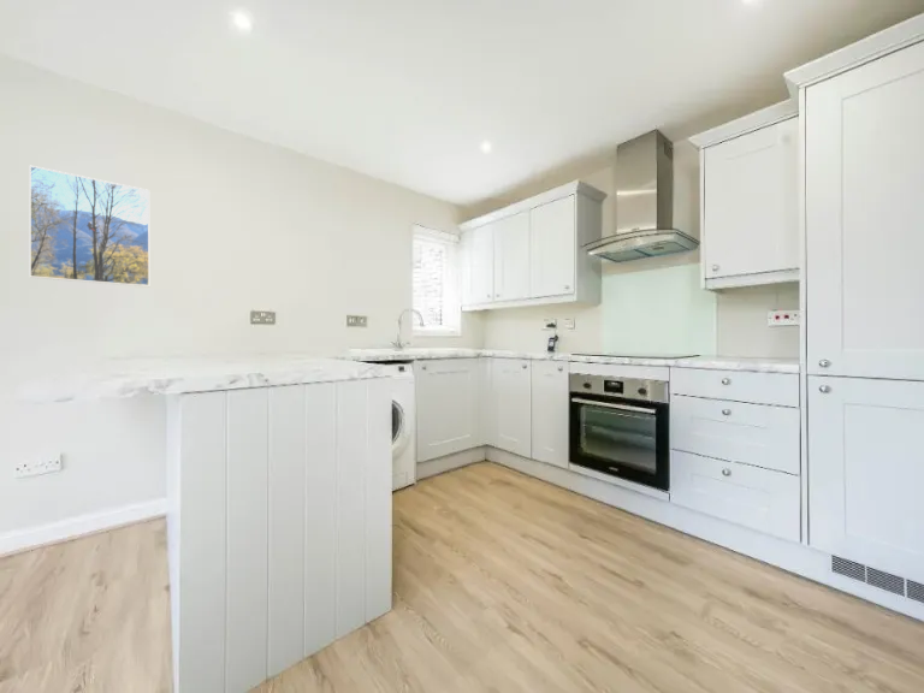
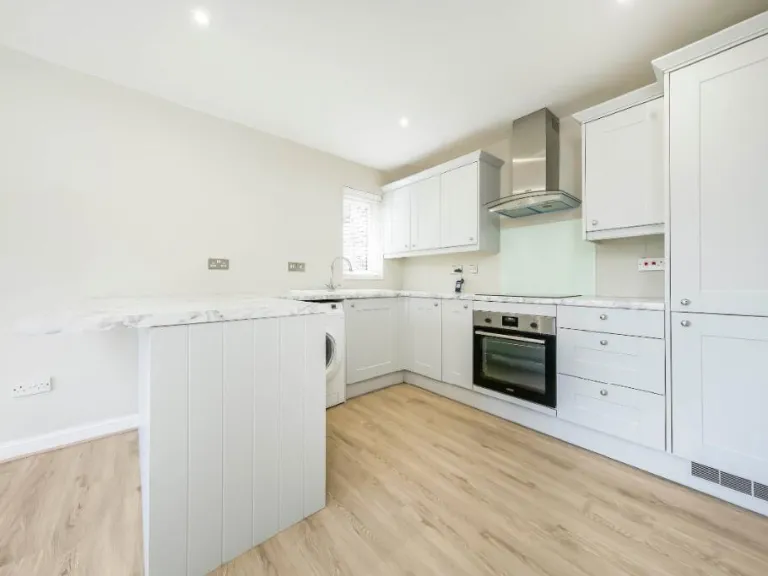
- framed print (94, 230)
